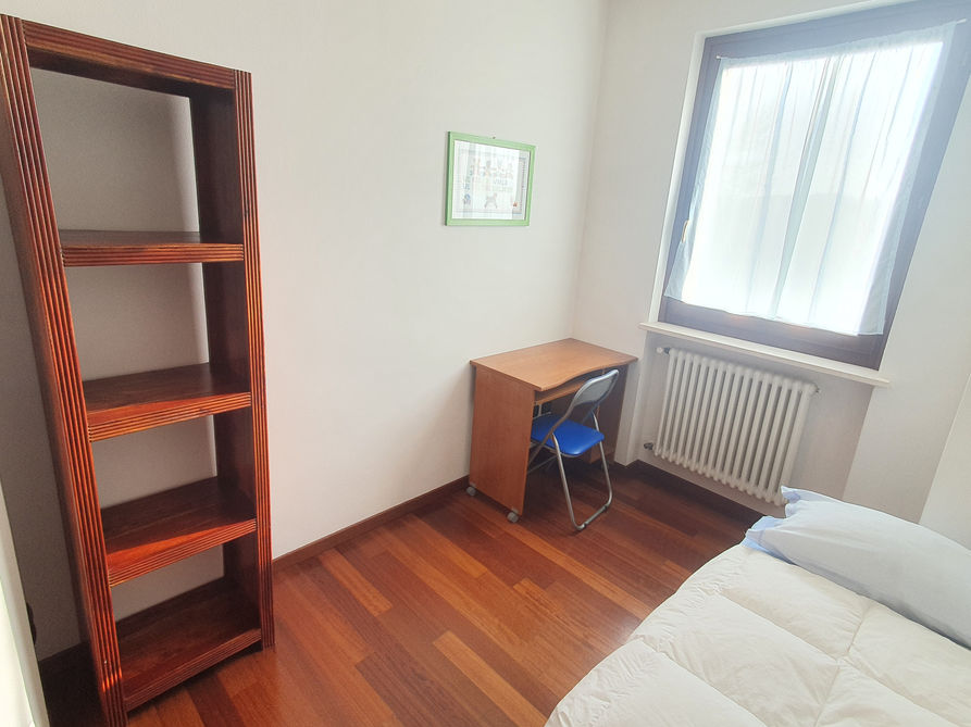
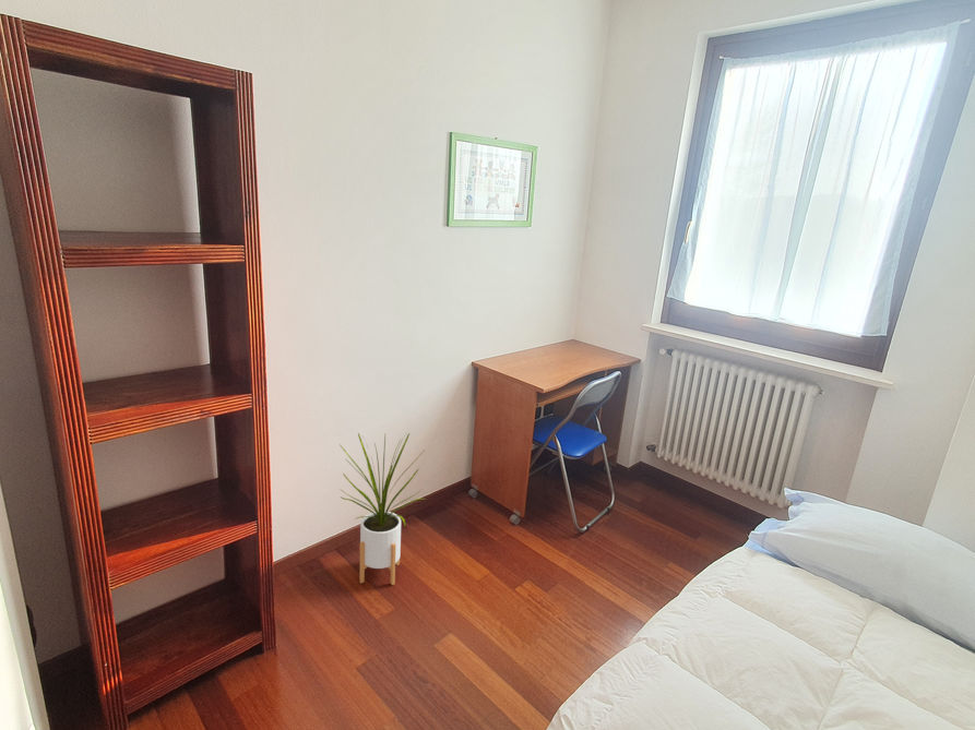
+ house plant (381, 503)
